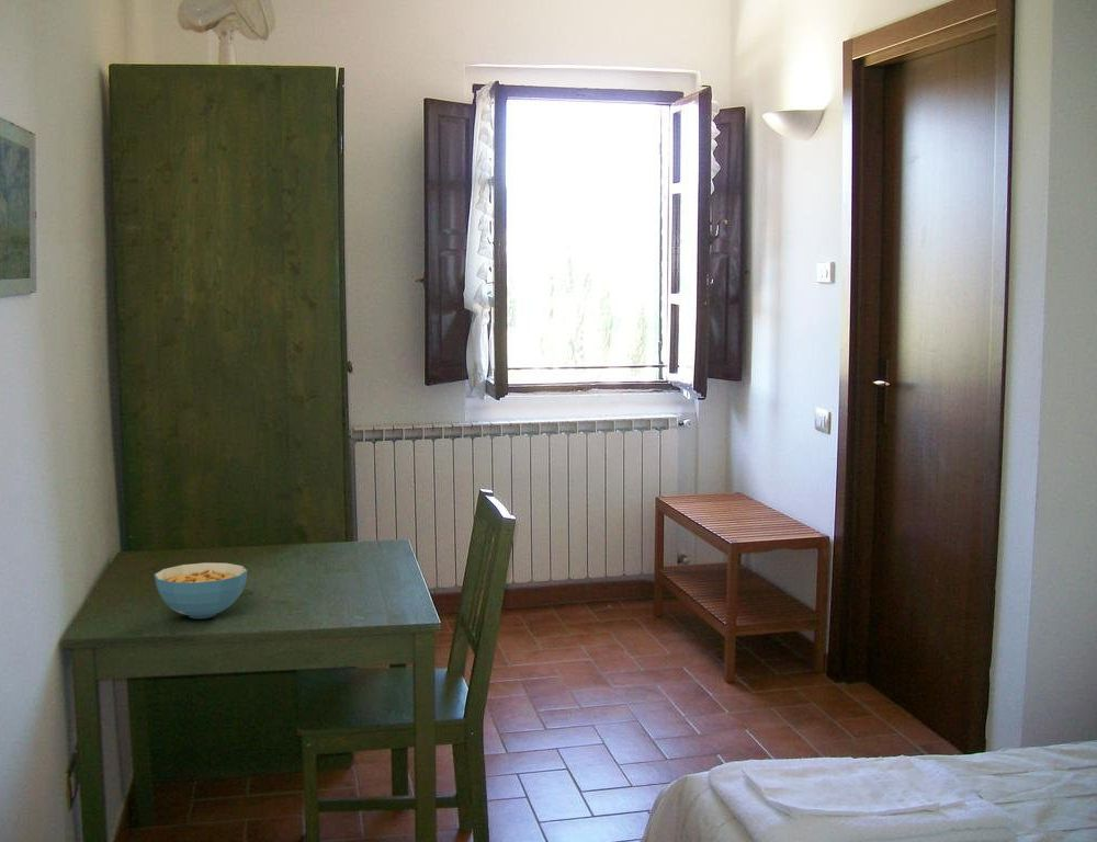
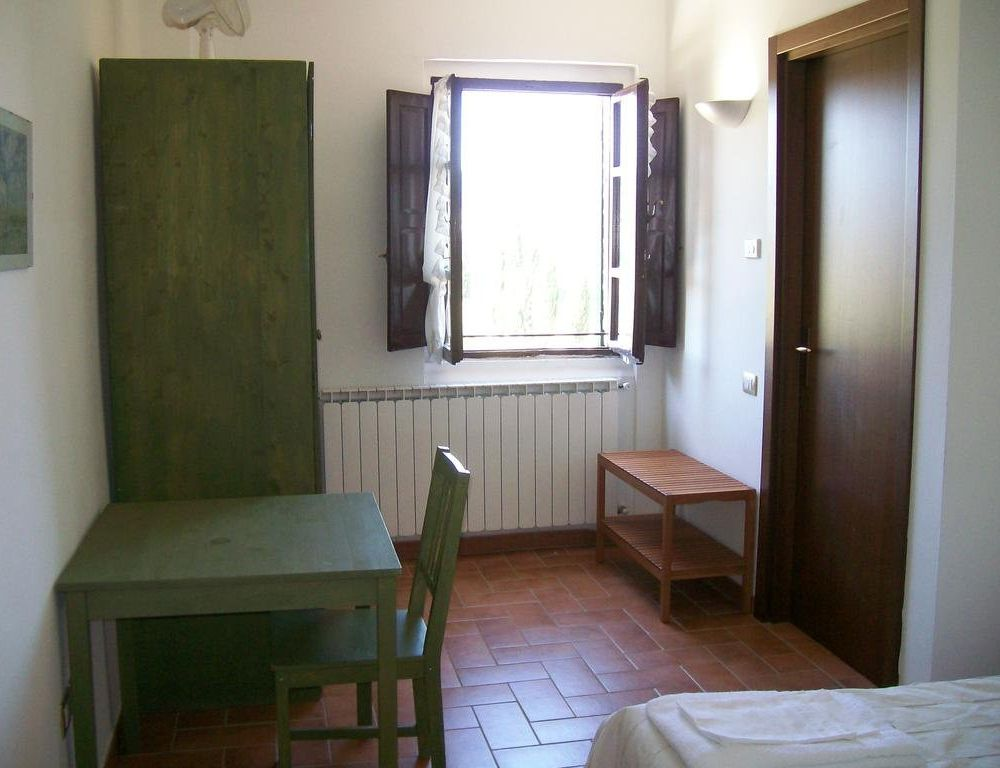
- cereal bowl (201, 593)
